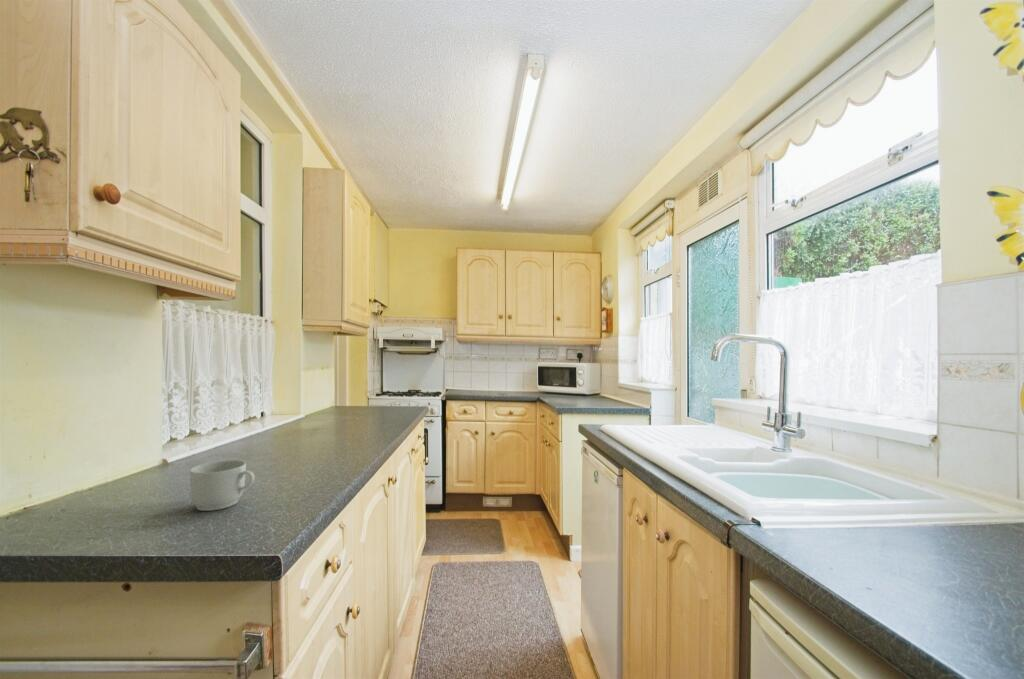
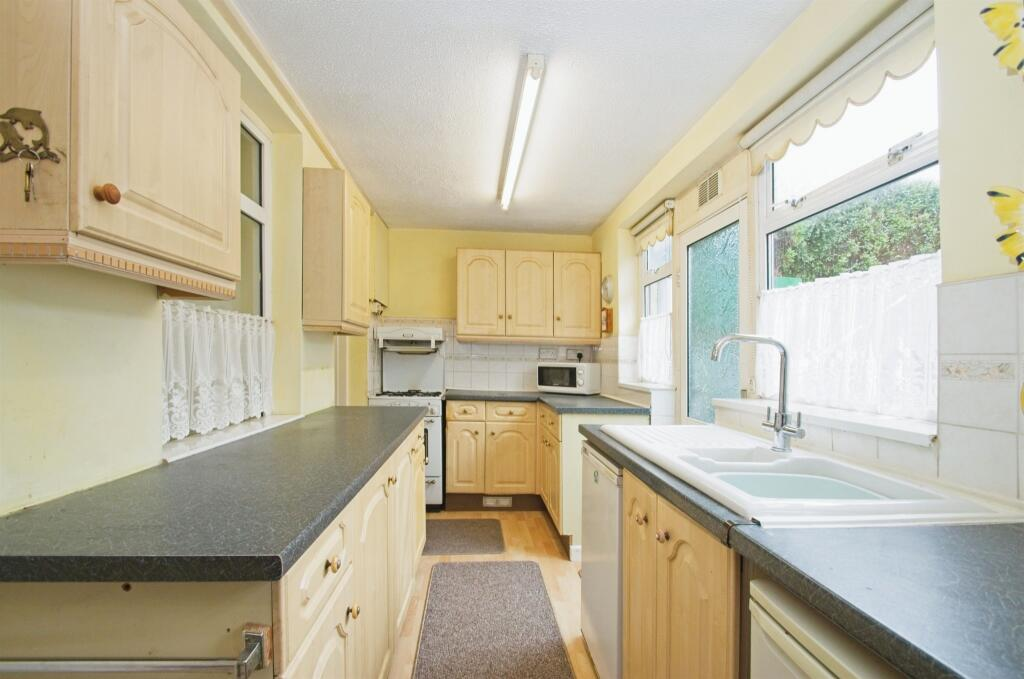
- mug (224, 485)
